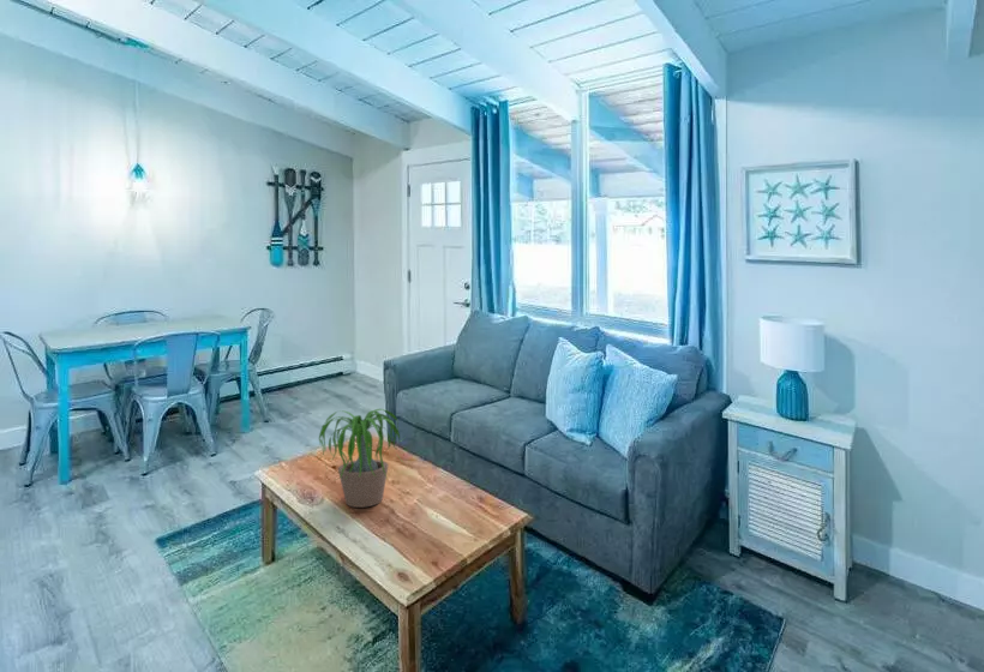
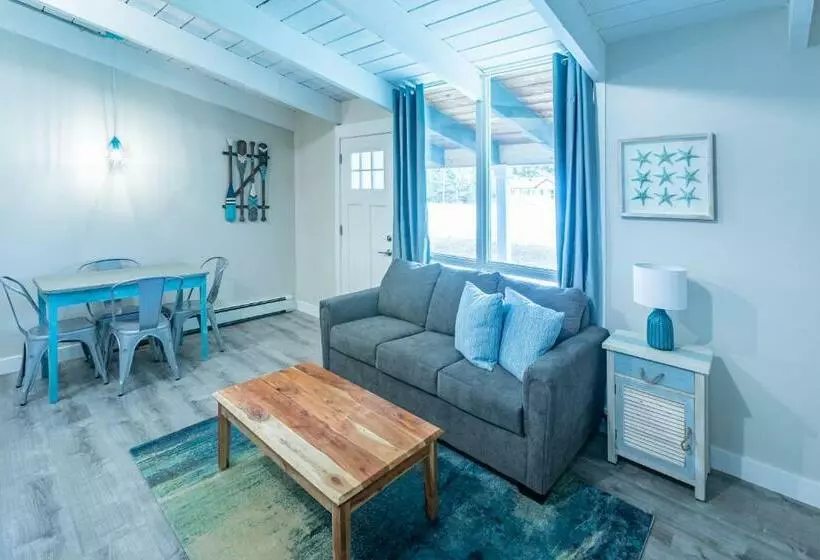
- potted plant (356, 460)
